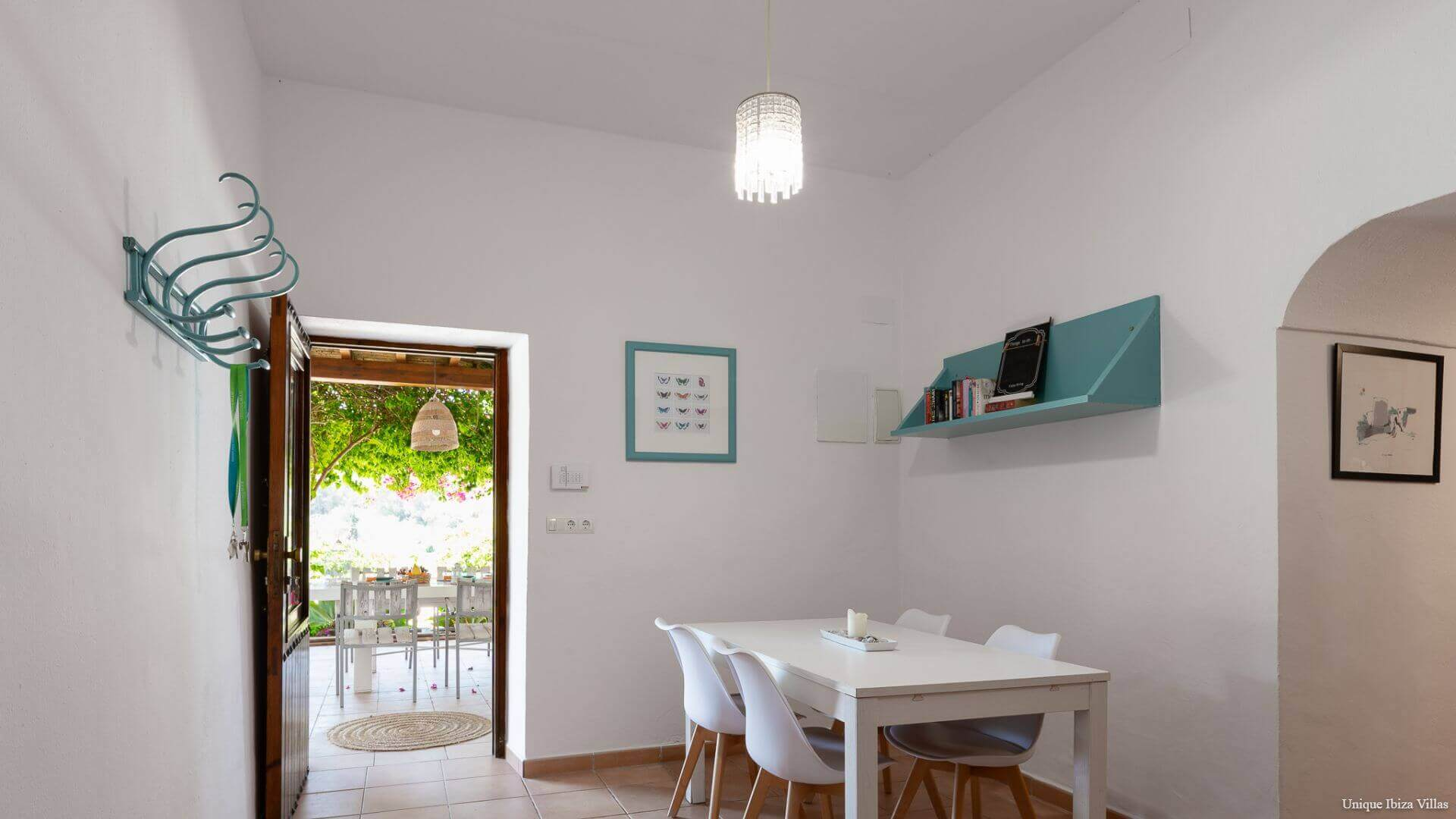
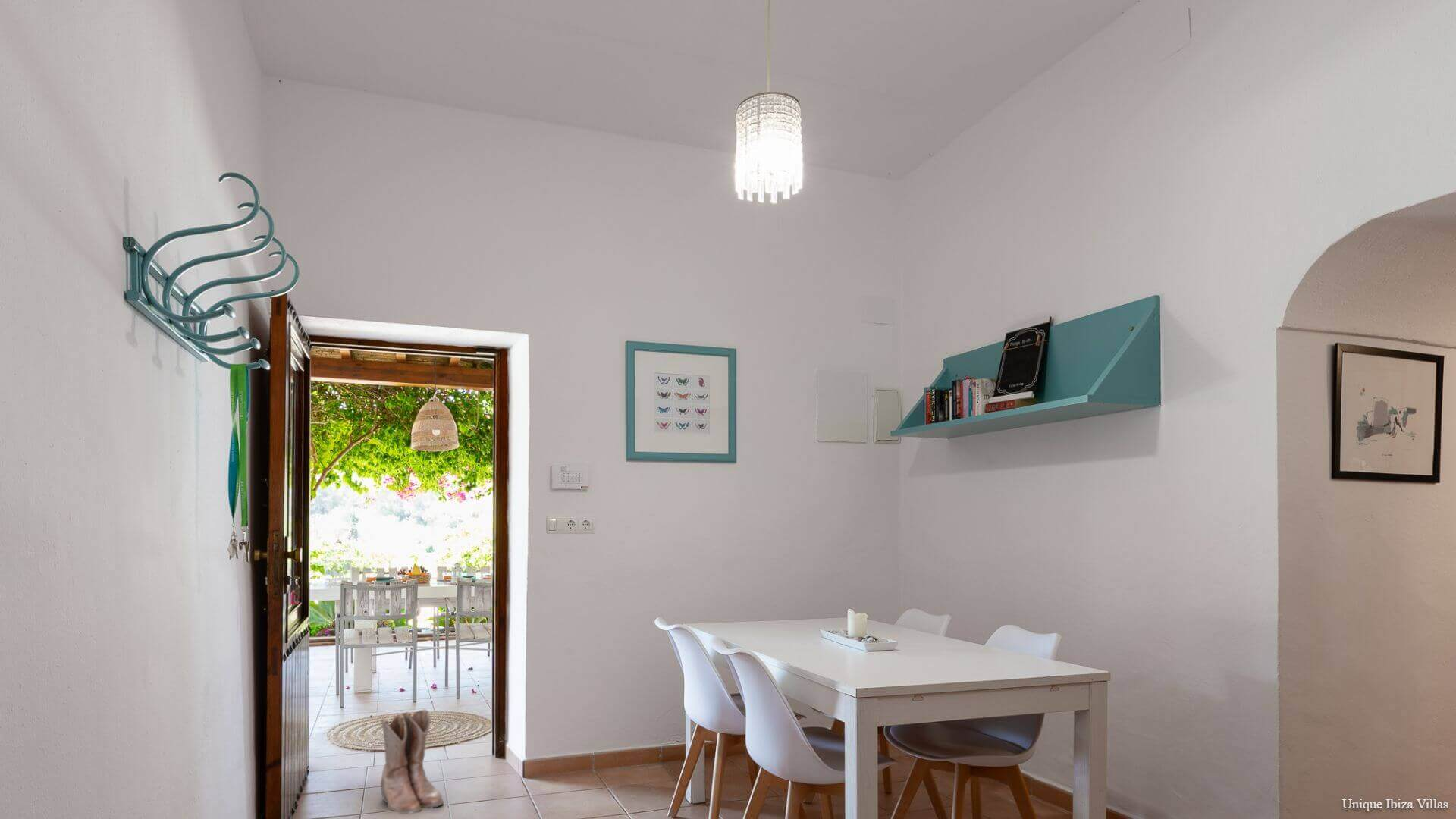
+ boots (412, 758)
